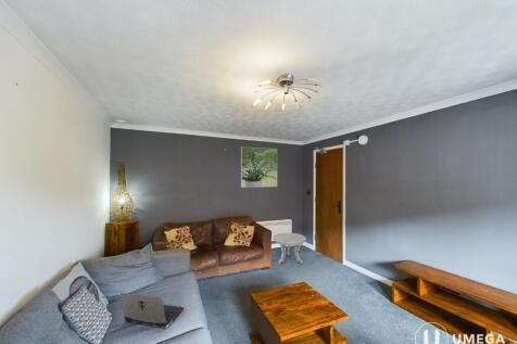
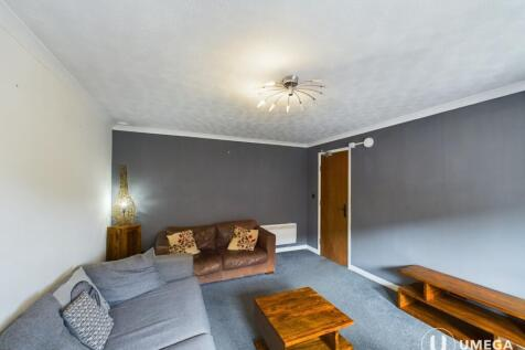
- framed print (260, 167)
- side table (289, 249)
- laptop computer (153, 301)
